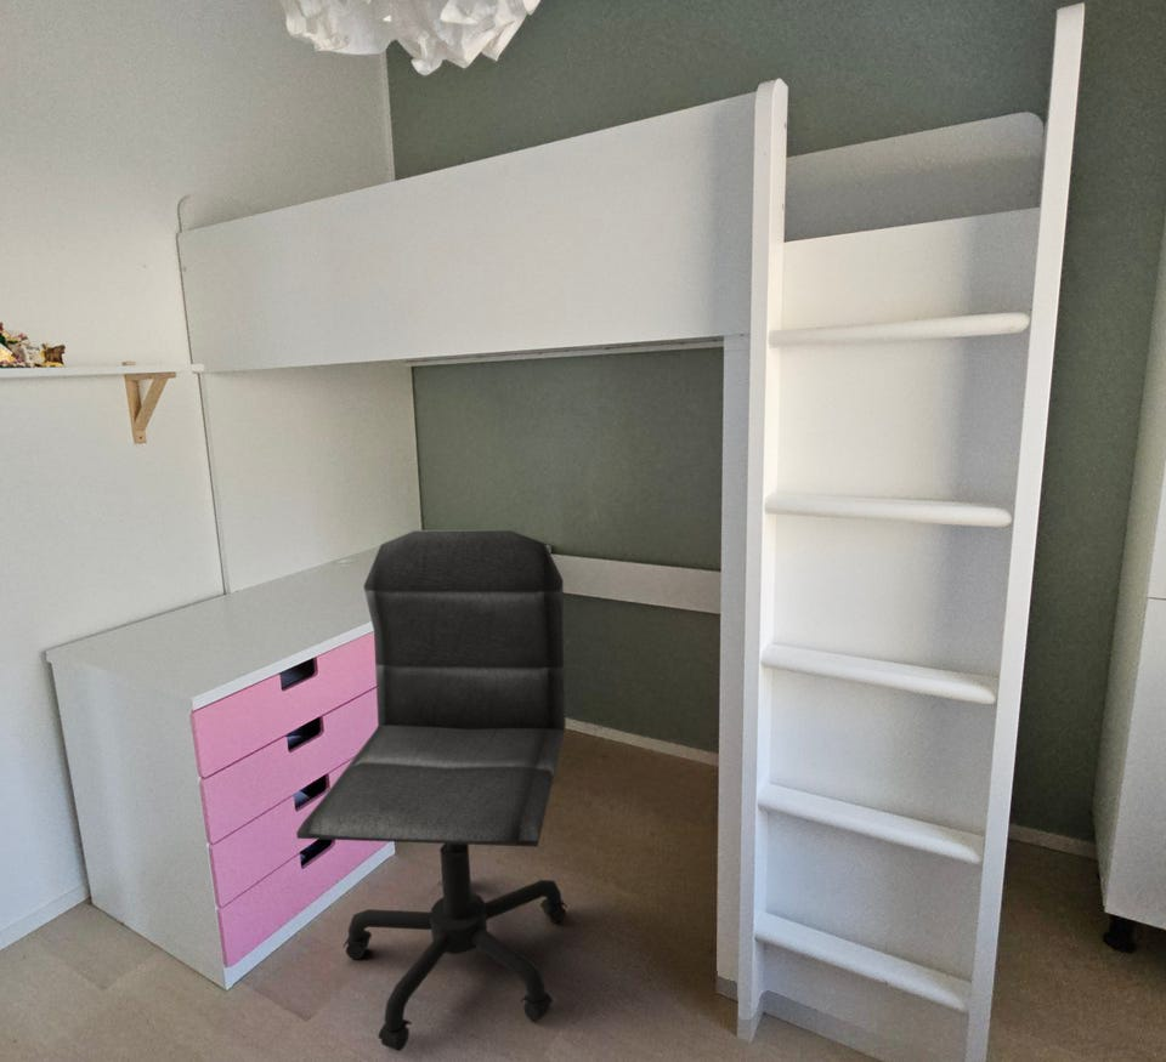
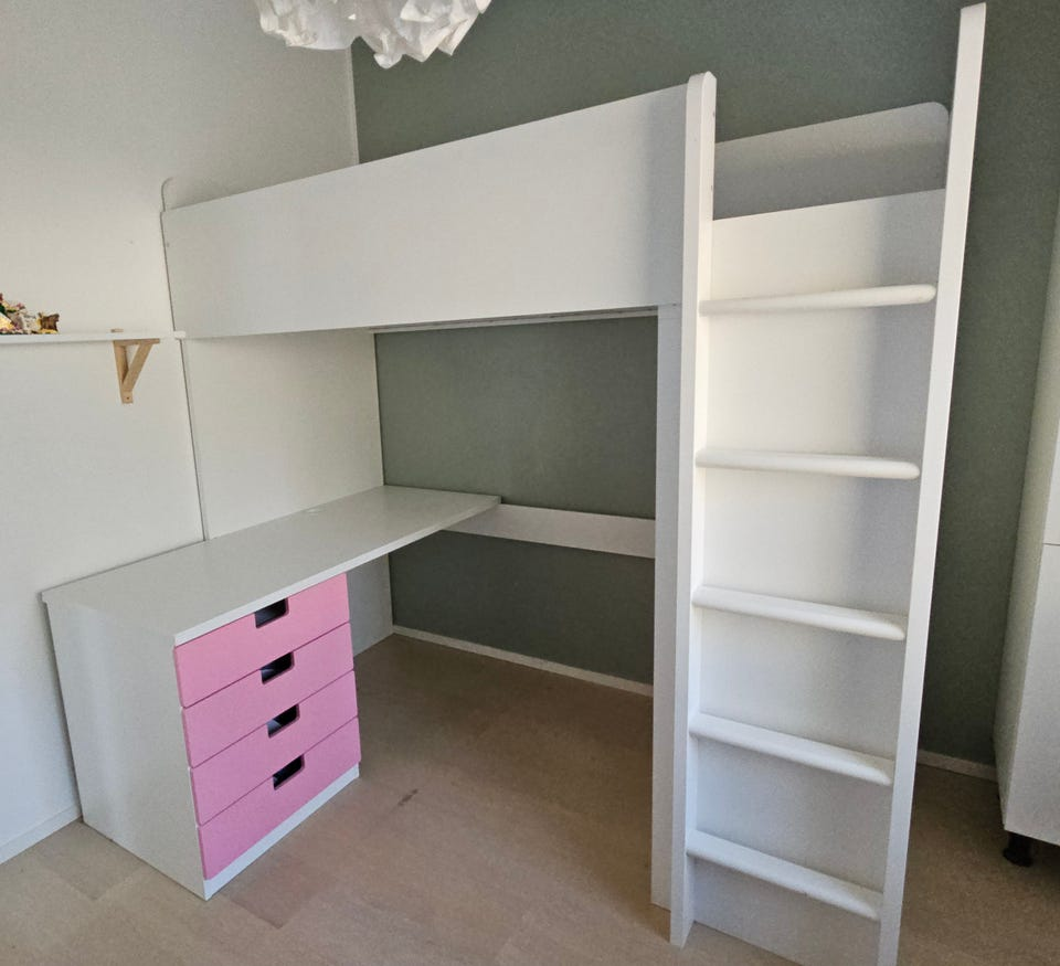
- office chair (449, 768)
